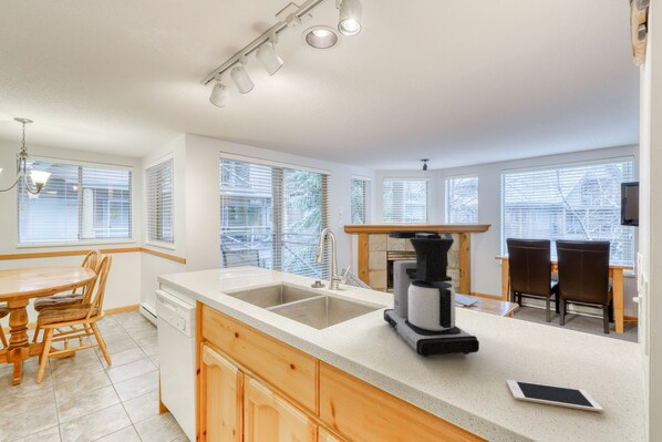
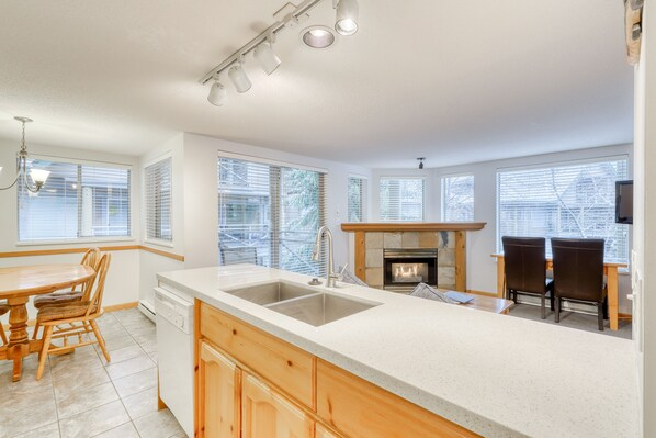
- cell phone (550, 394)
- coffee maker (424, 285)
